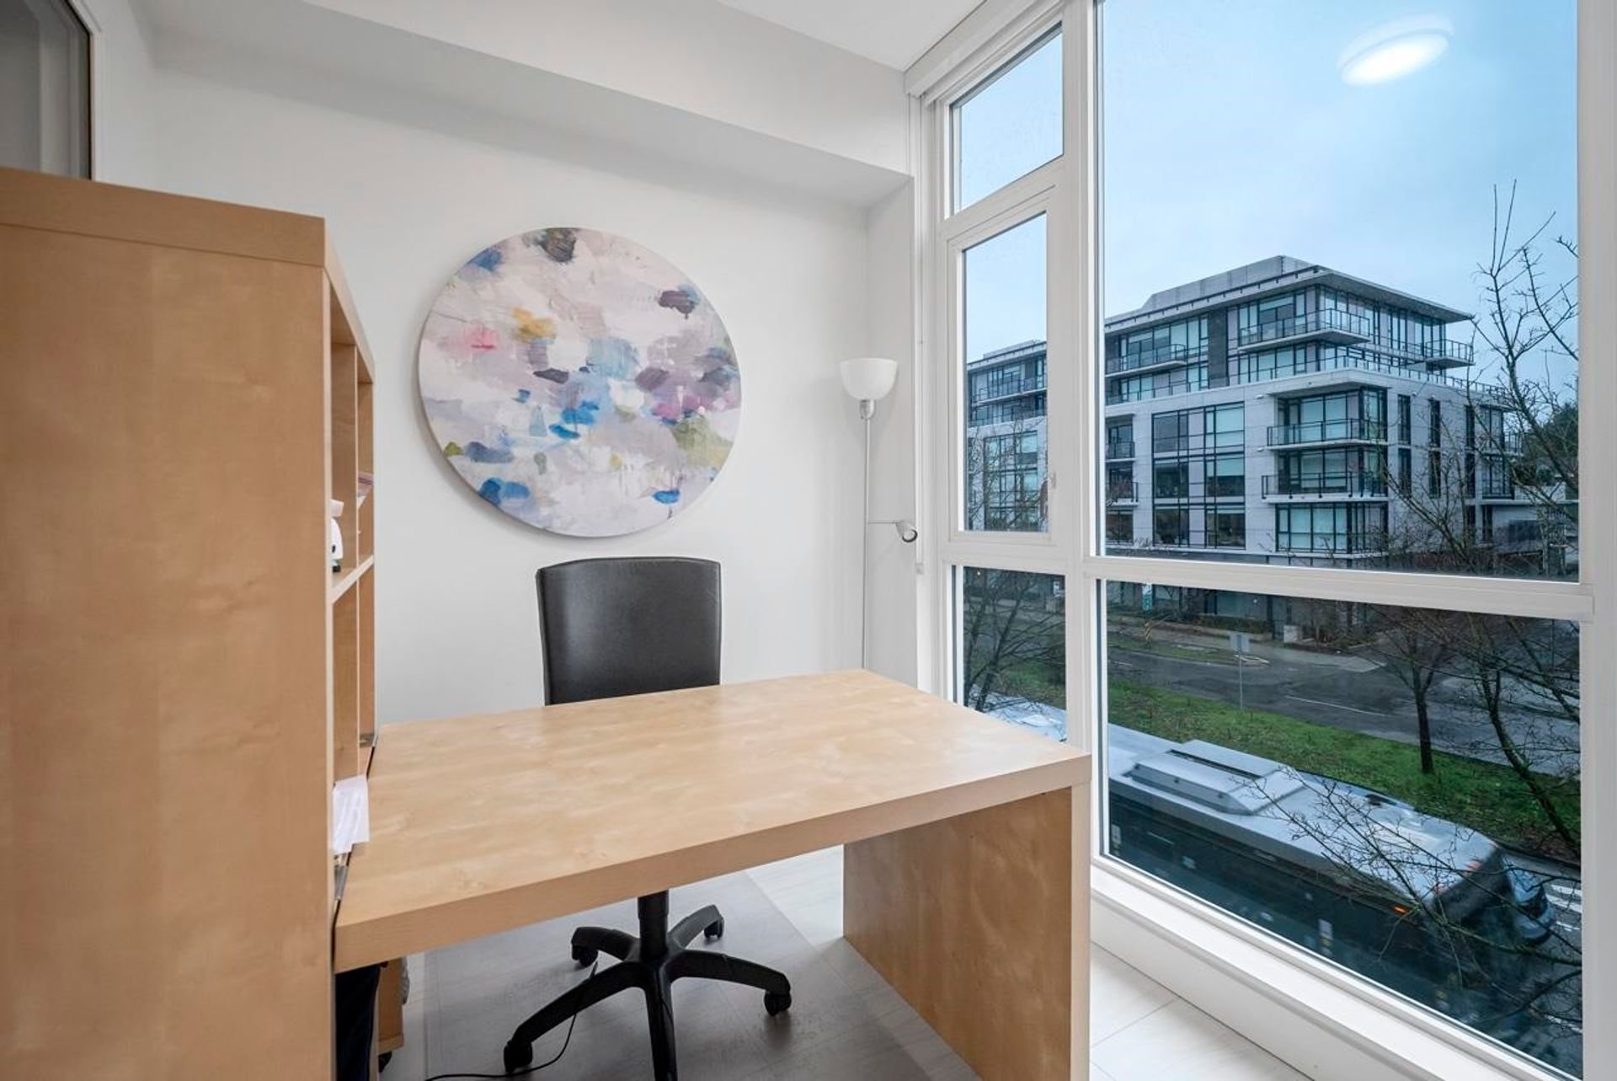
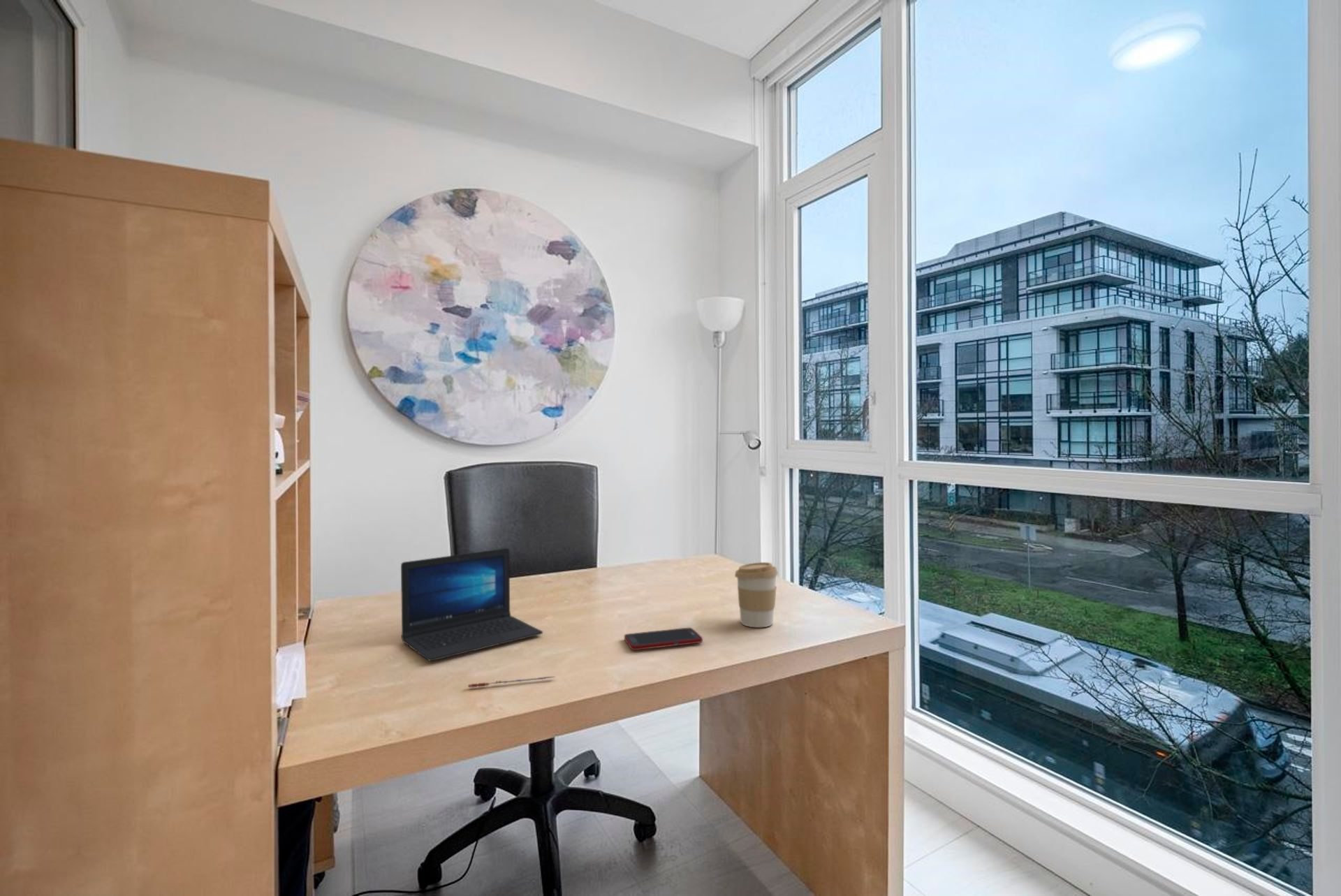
+ coffee cup (756, 593)
+ pen (512, 681)
+ laptop (472, 598)
+ cell phone (663, 638)
